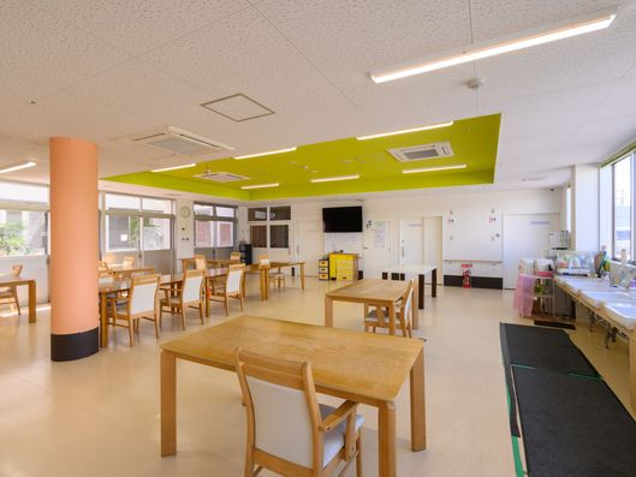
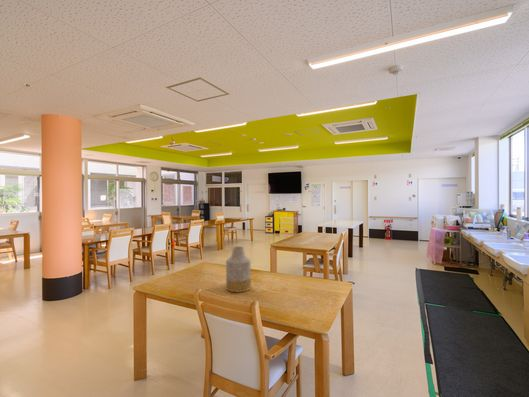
+ vase (238, 267)
